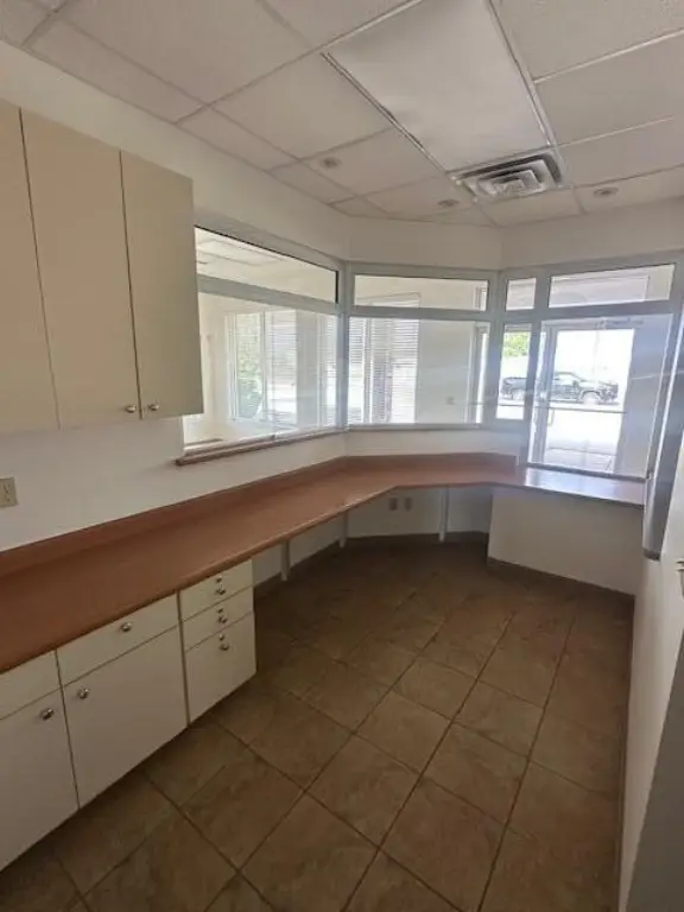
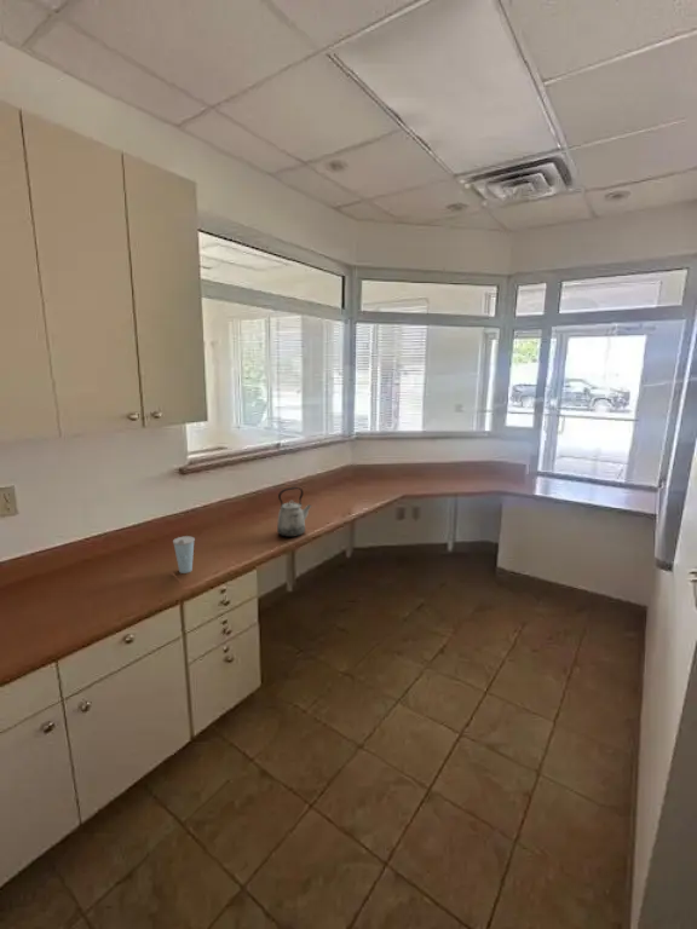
+ cup (184, 554)
+ kettle (295, 509)
